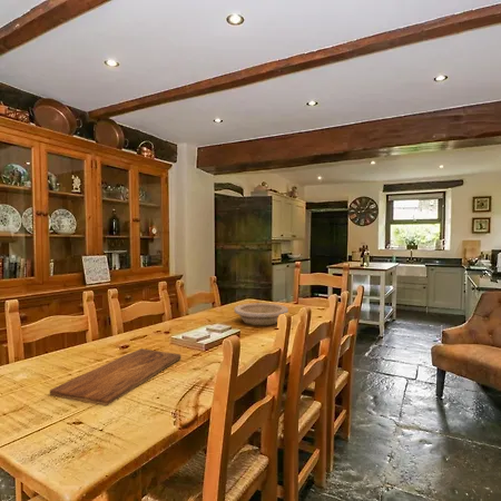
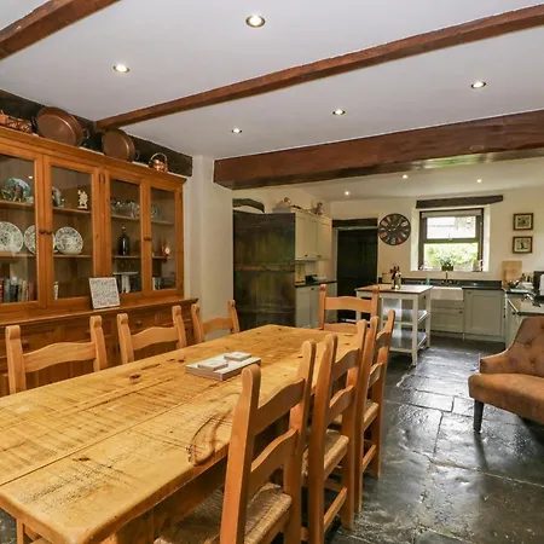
- cutting board (125, 371)
- bowl (261, 314)
